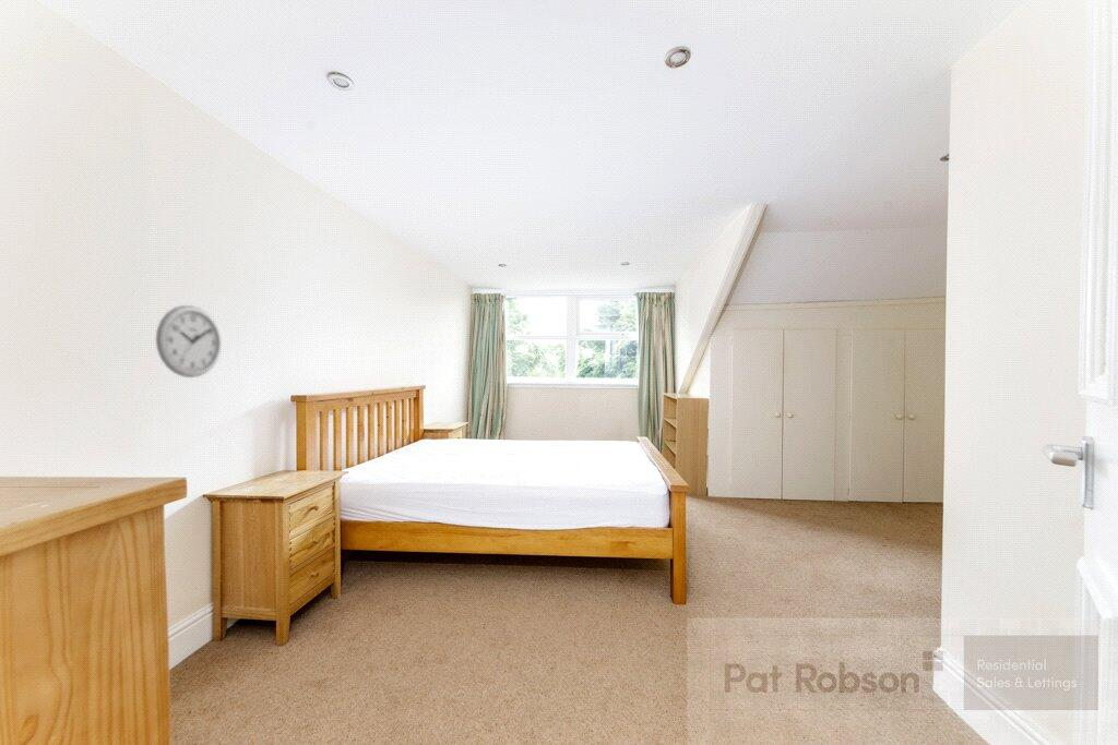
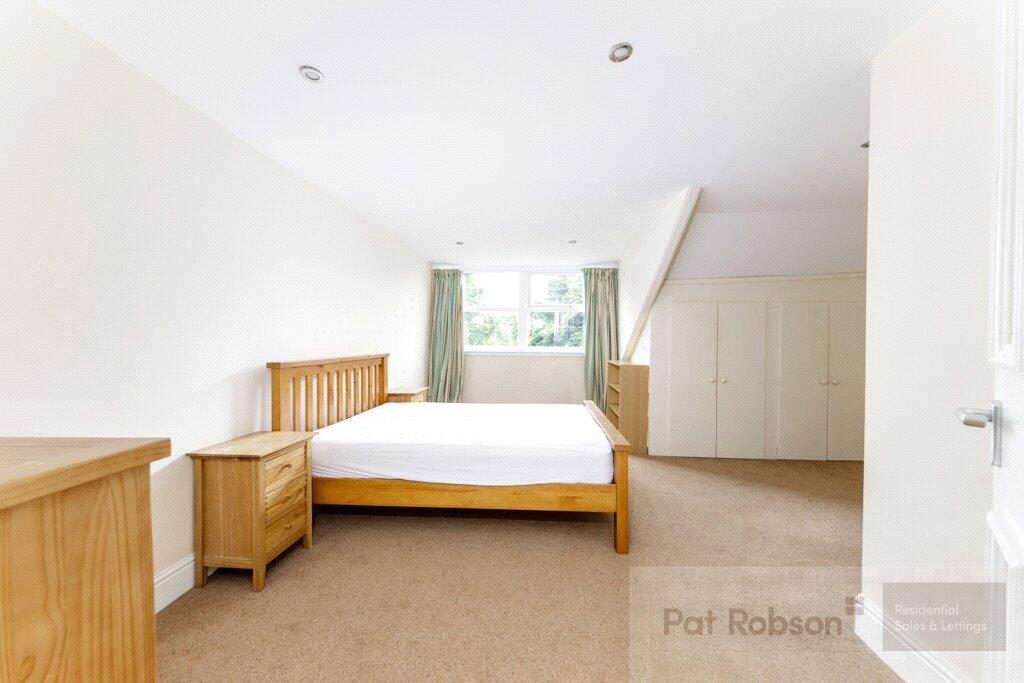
- wall clock (192, 341)
